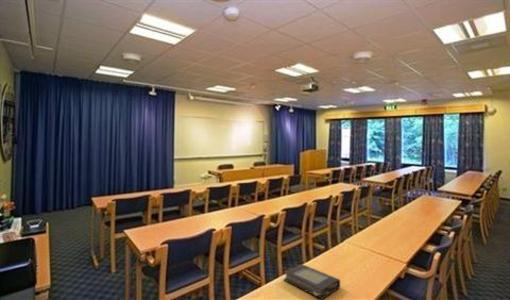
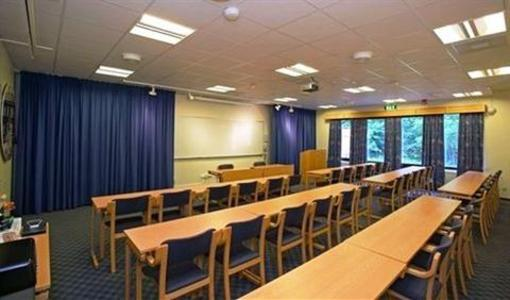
- book (309, 279)
